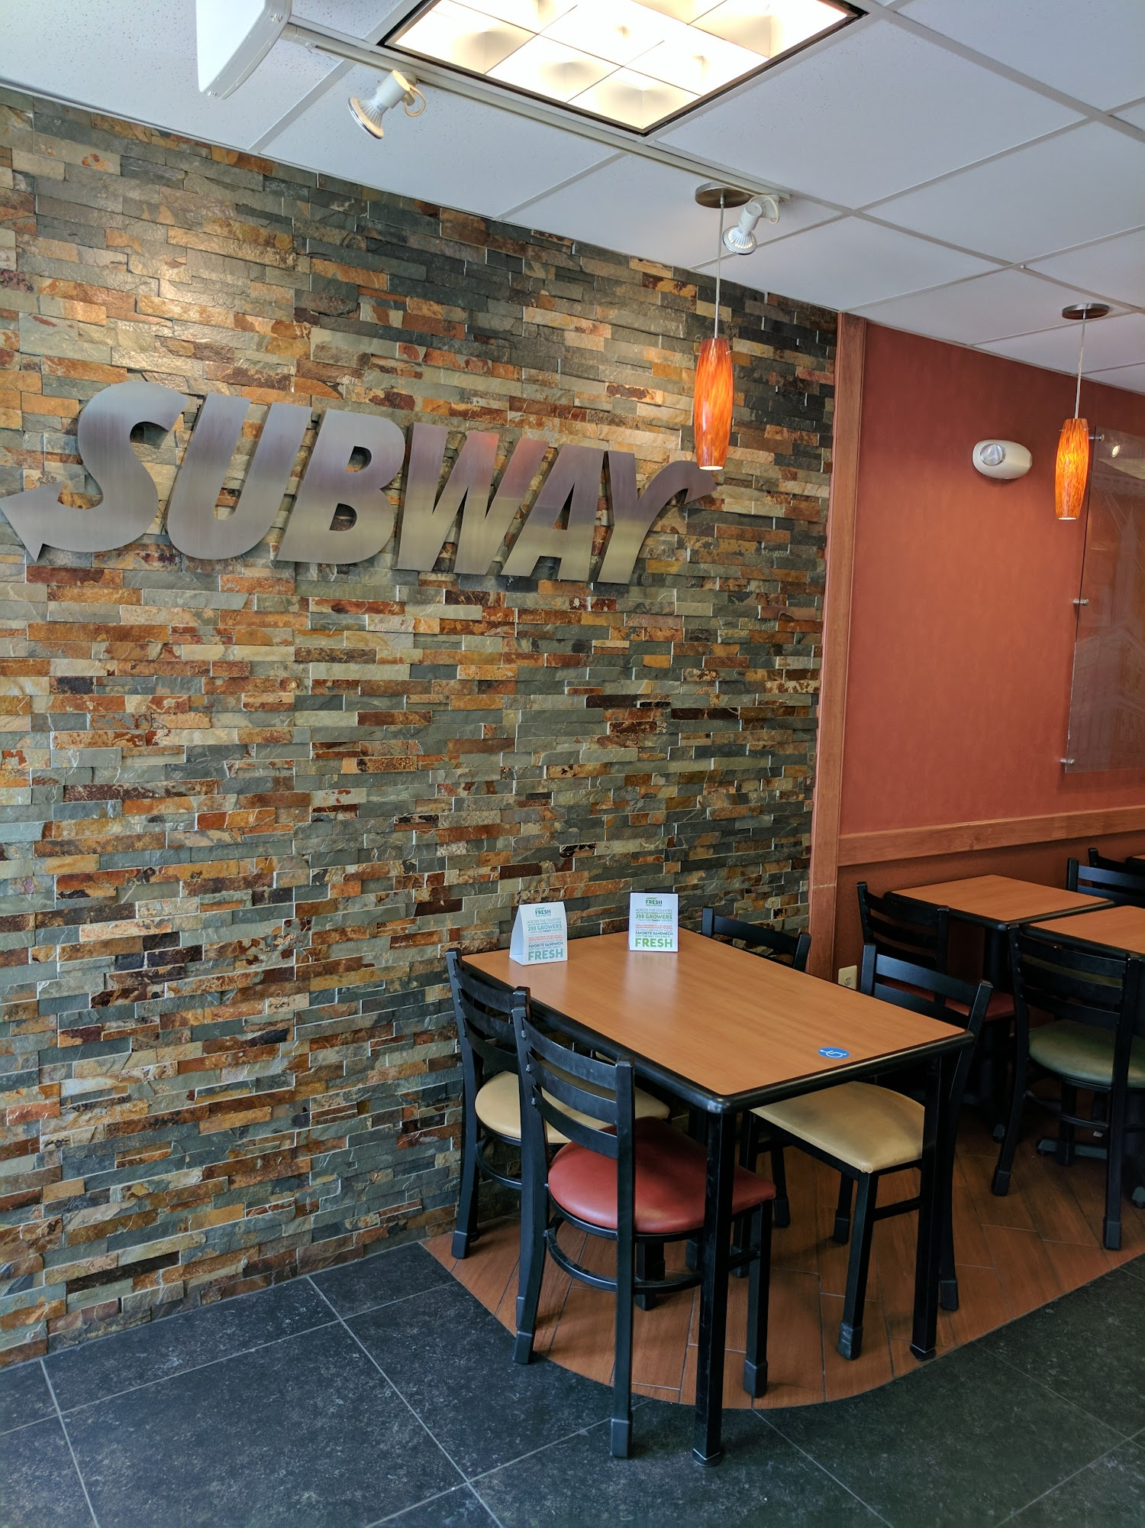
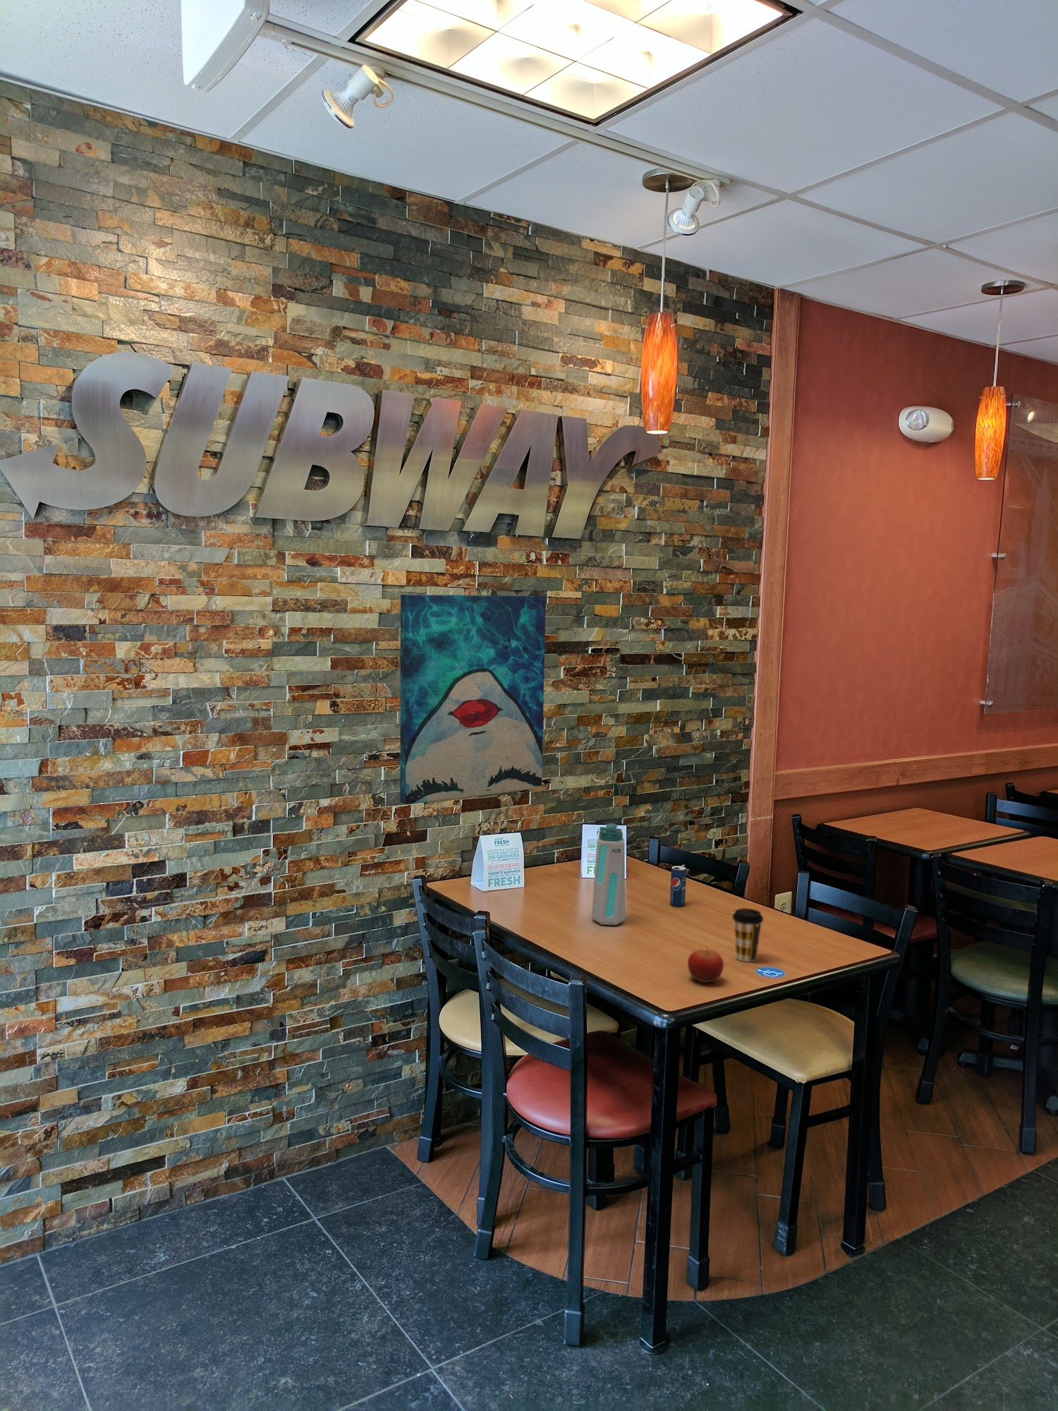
+ fruit (706, 963)
+ water bottle (609, 872)
+ soda can (678, 884)
+ wall art (475, 697)
+ coffee cup (747, 934)
